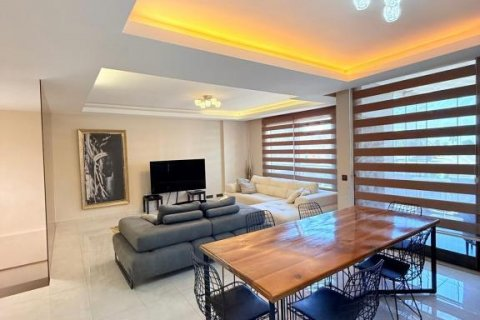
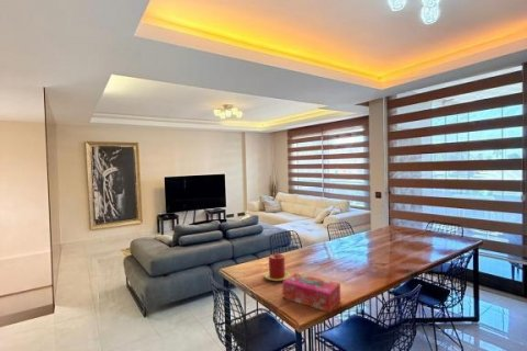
+ tissue box (311, 291)
+ candle (277, 267)
